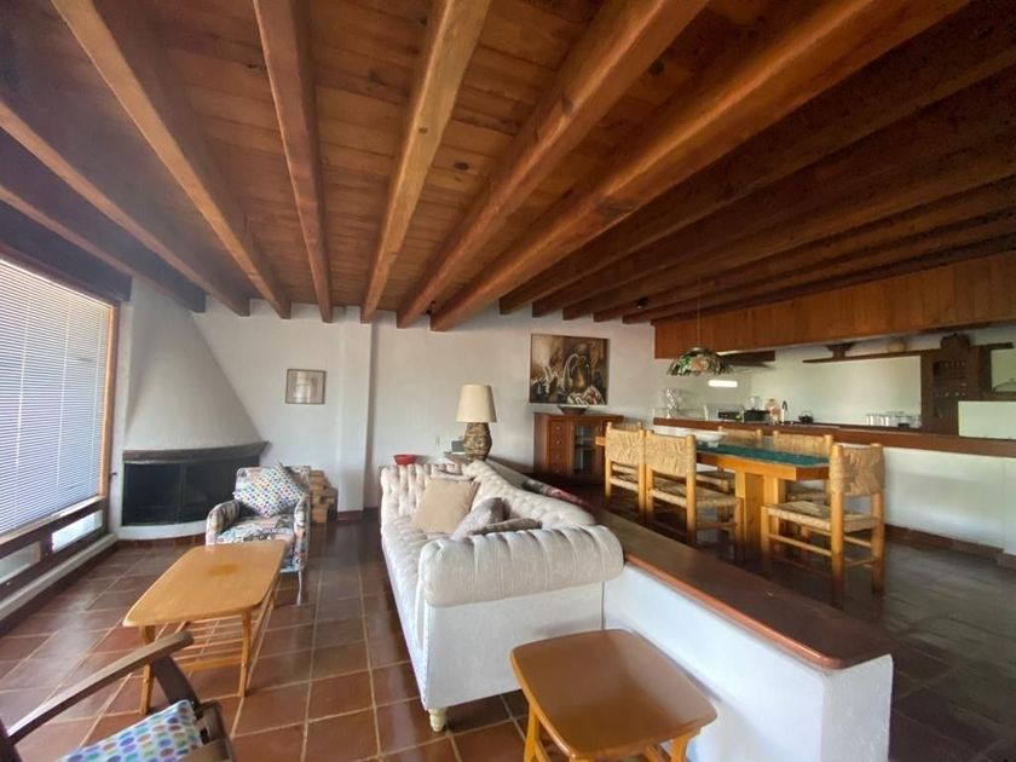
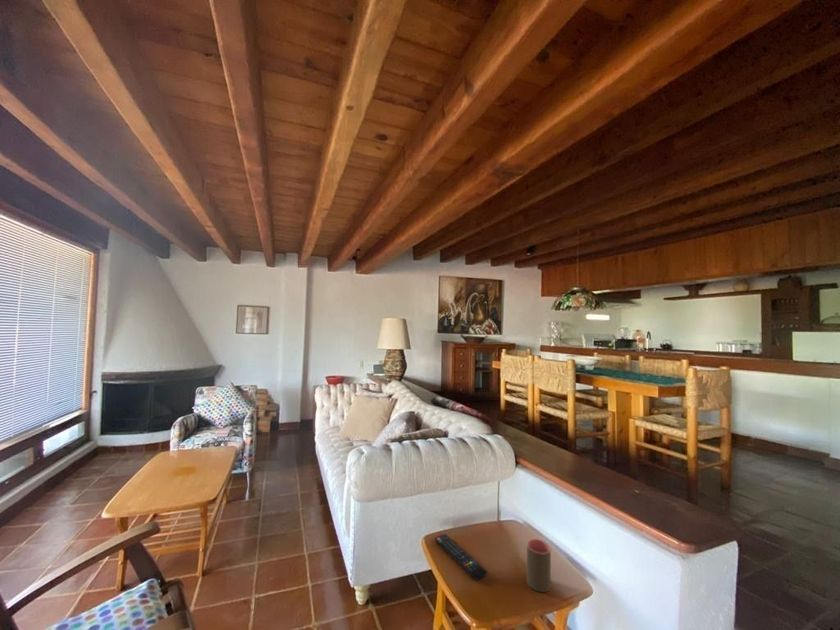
+ remote control (458, 554)
+ cup (538, 564)
